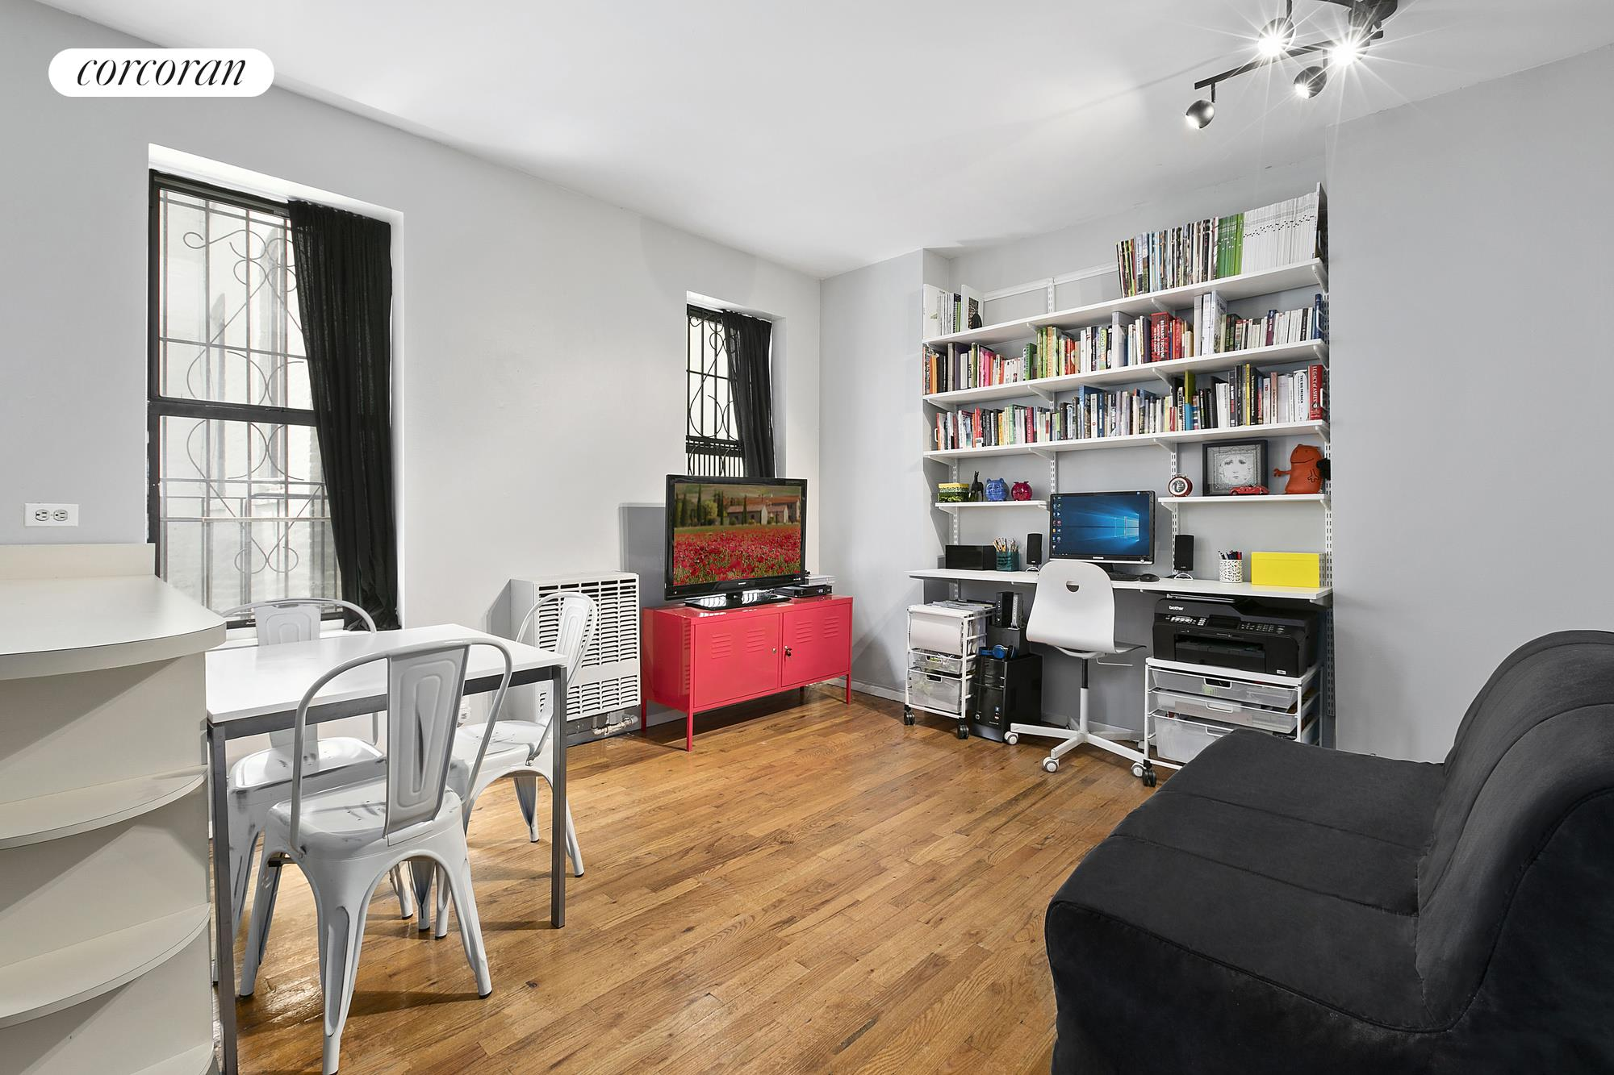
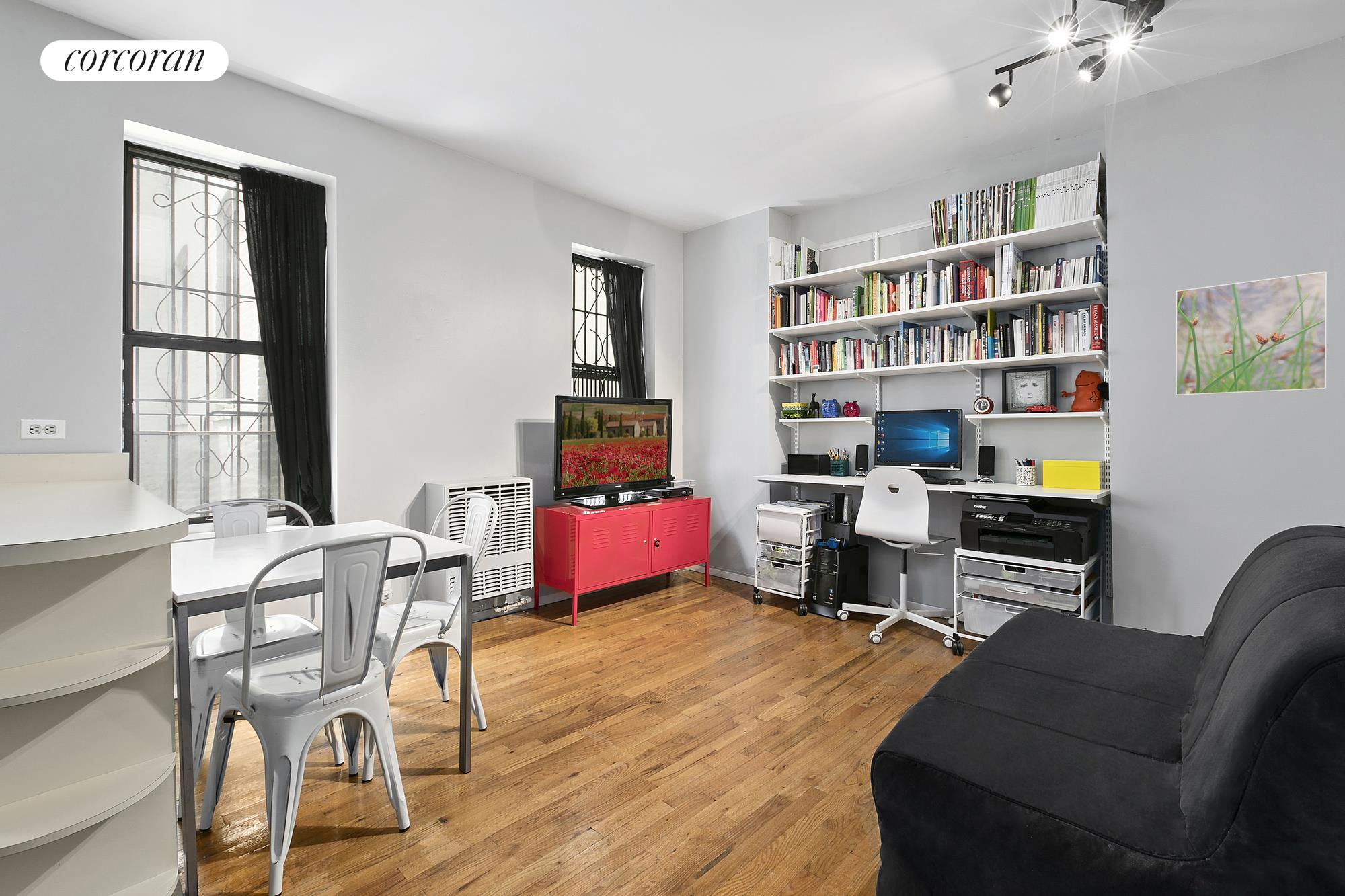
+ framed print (1246, 337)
